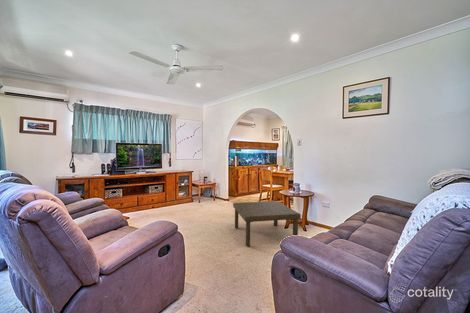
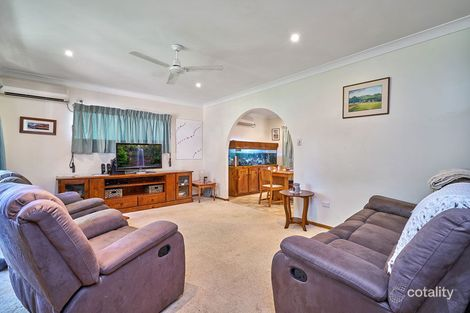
- coffee table (263, 220)
